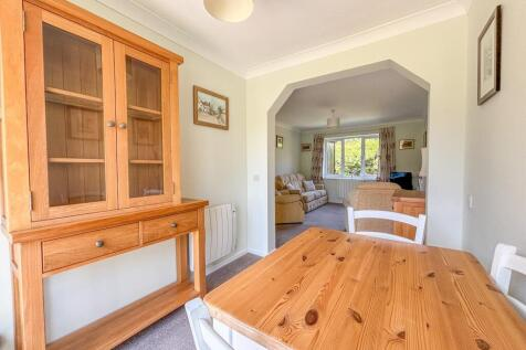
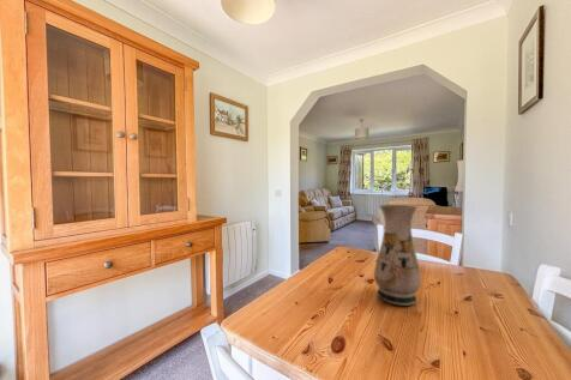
+ vase (396, 252)
